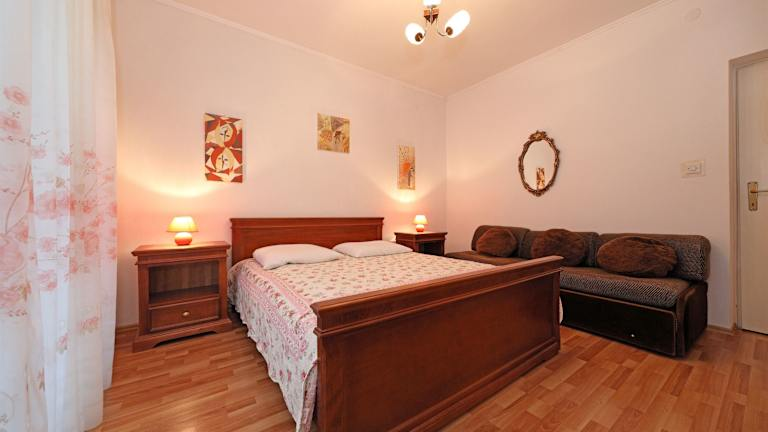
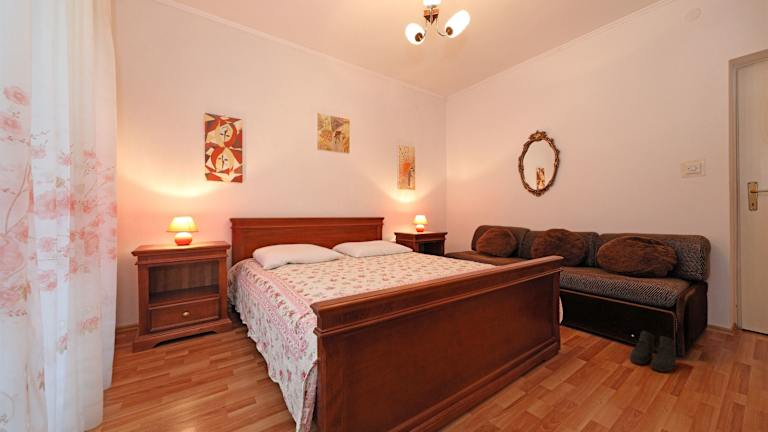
+ boots (652, 348)
